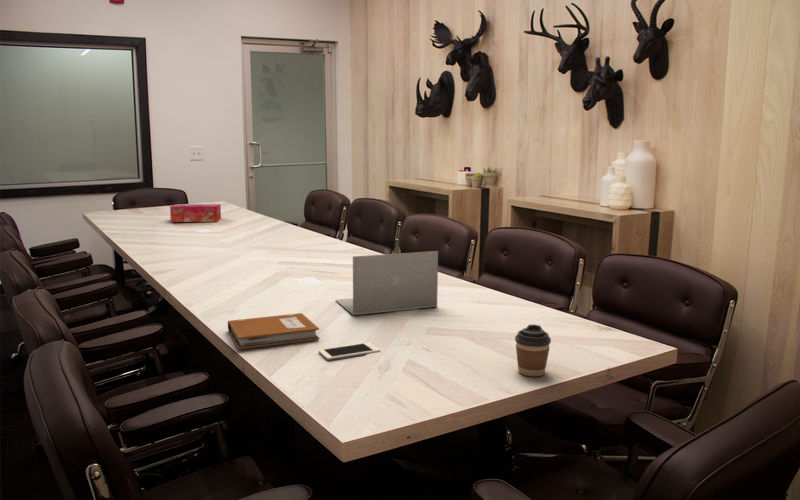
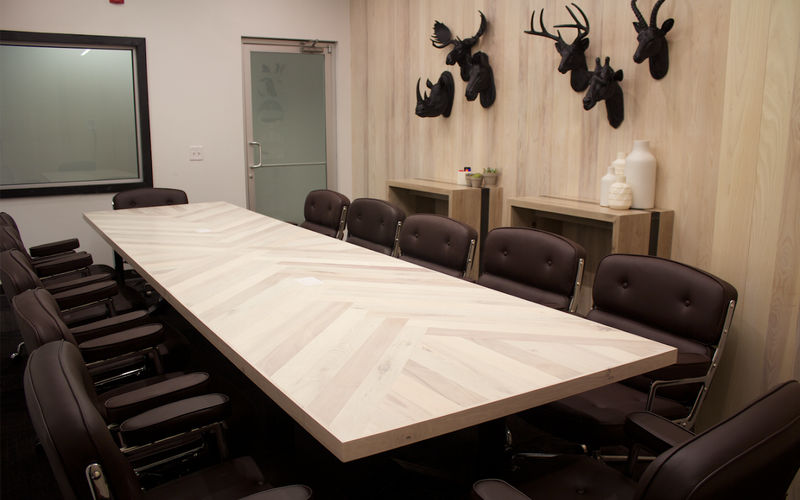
- tissue box (196, 212)
- cell phone (349, 350)
- coffee cup (532, 349)
- laptop (385, 276)
- notebook (274, 329)
